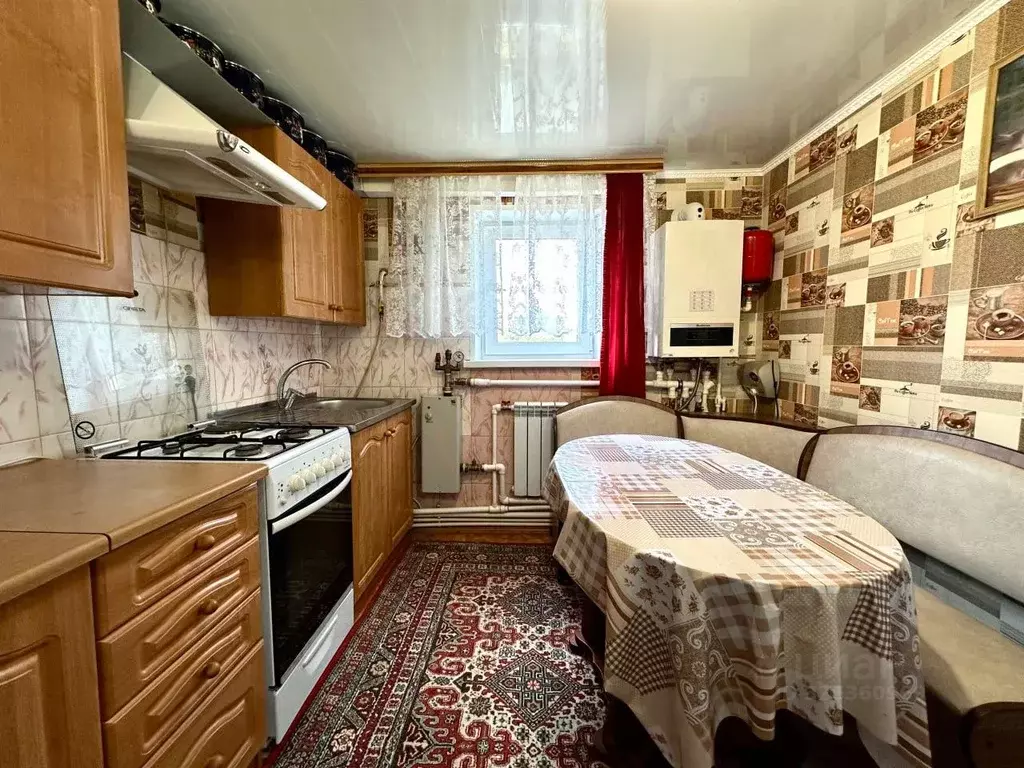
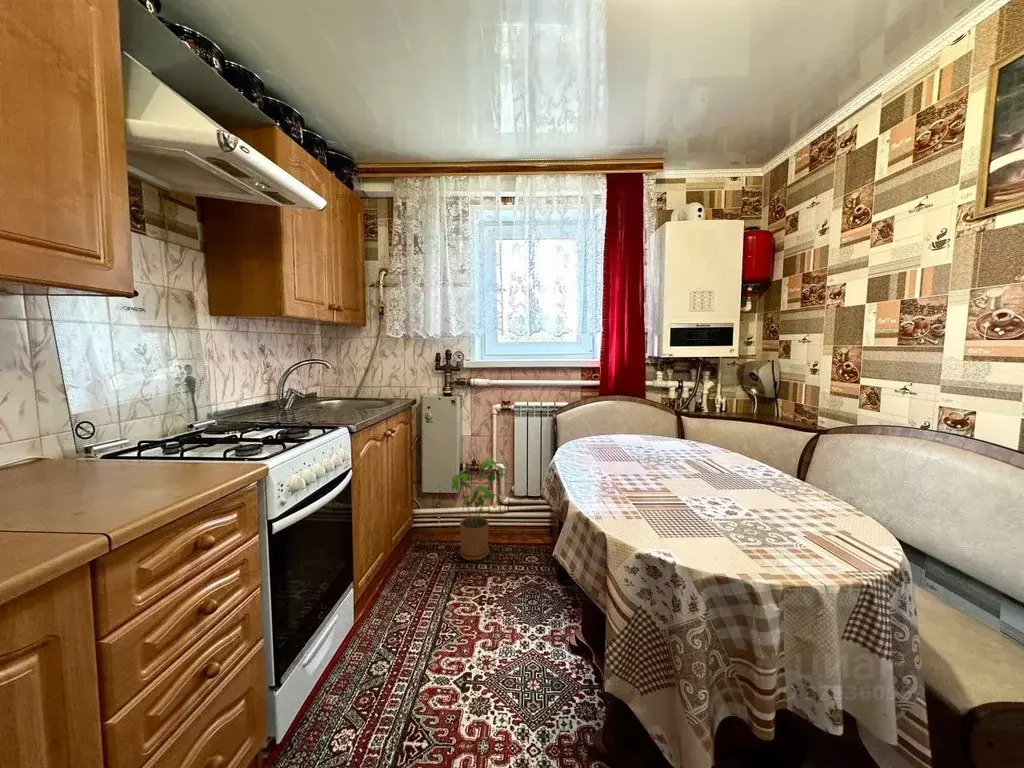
+ house plant (476, 508)
